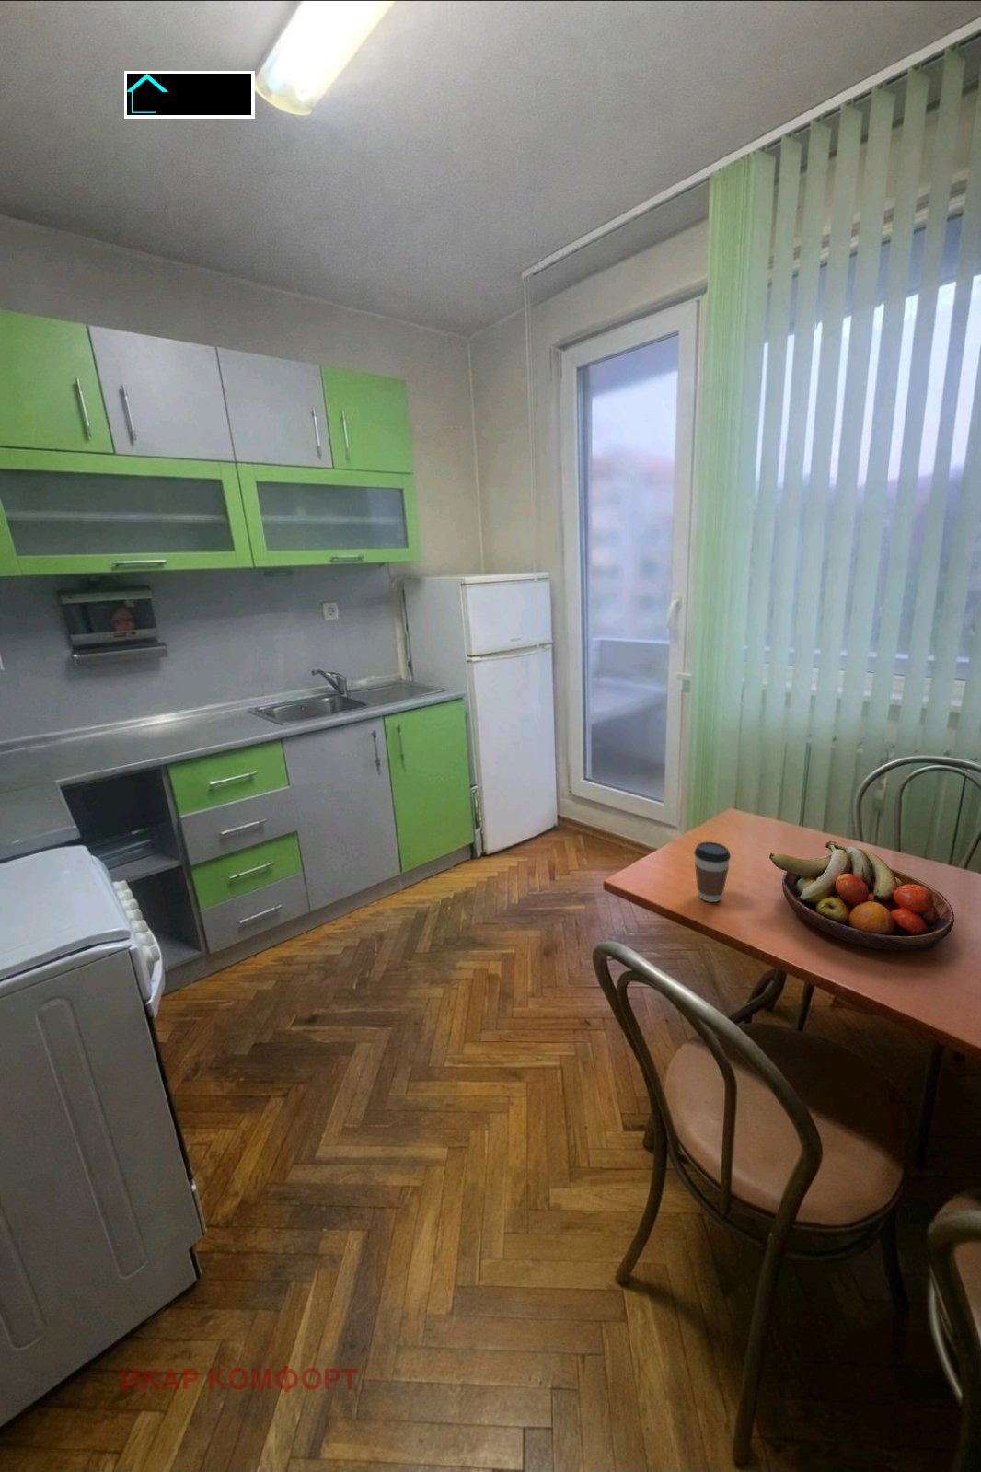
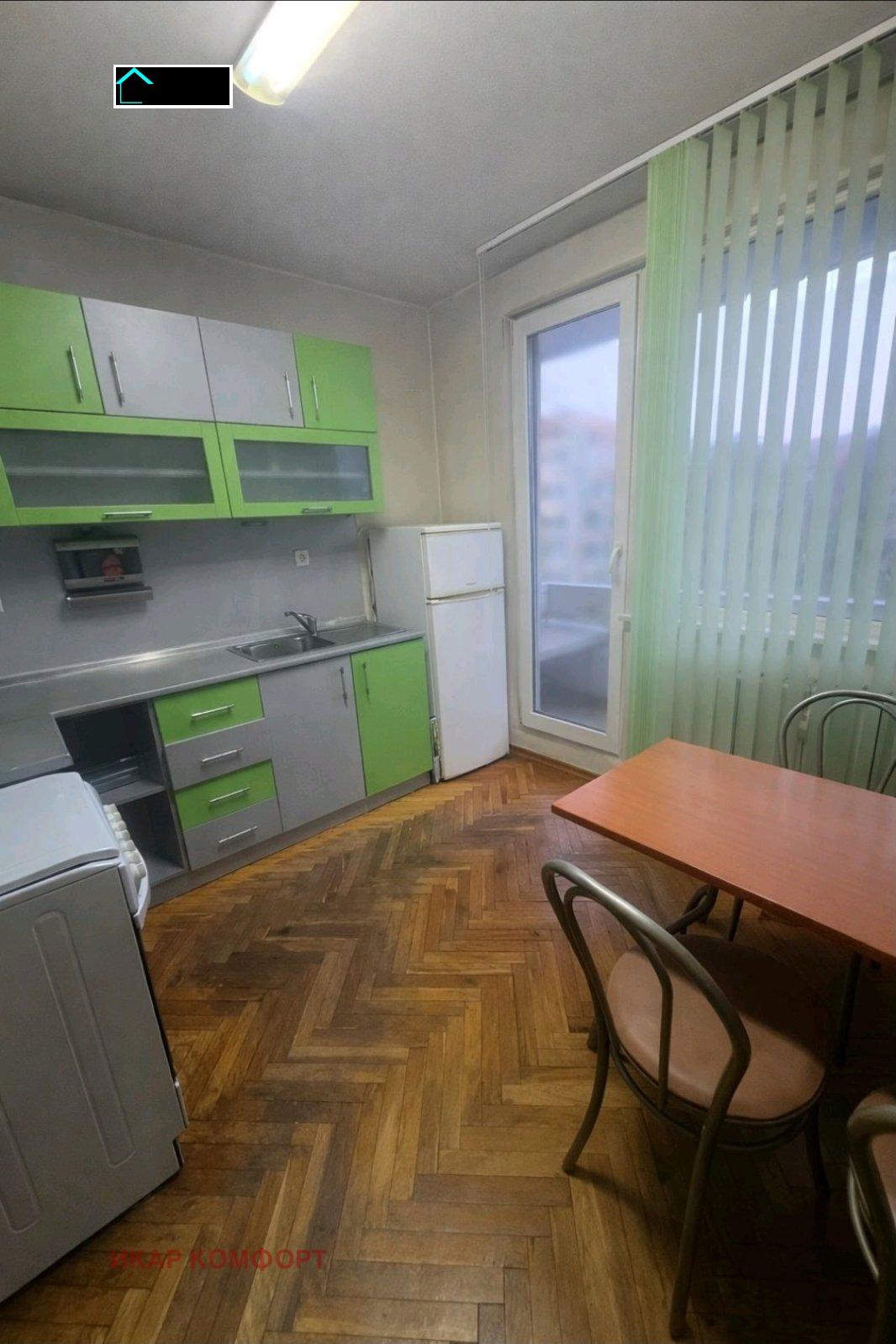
- fruit bowl (862, 887)
- coffee cup (711, 872)
